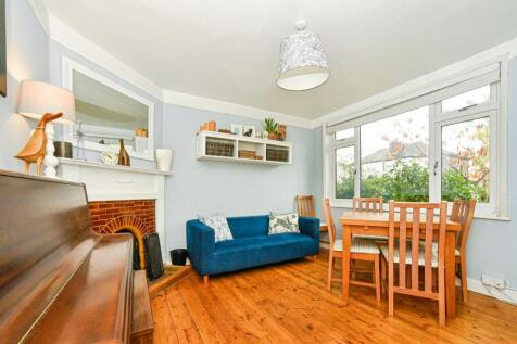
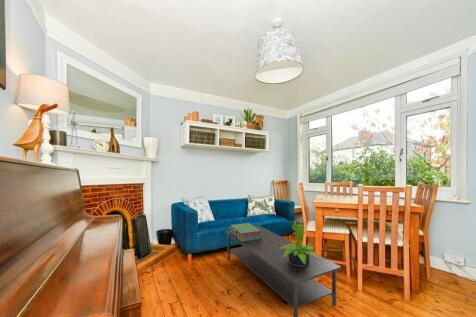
+ coffee table (271, 262)
+ stack of books (245, 231)
+ potted plant (299, 241)
